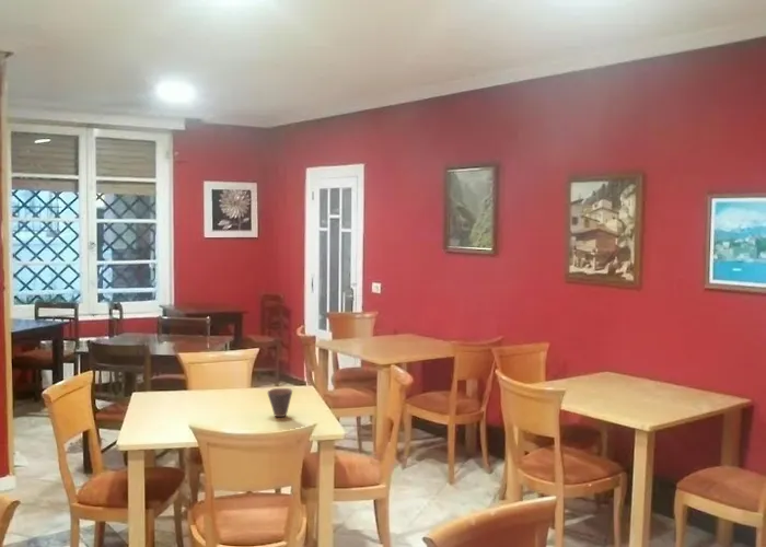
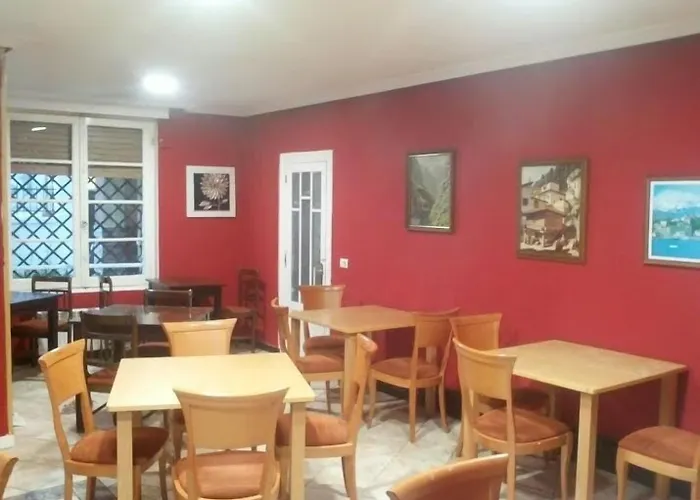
- cup (279, 403)
